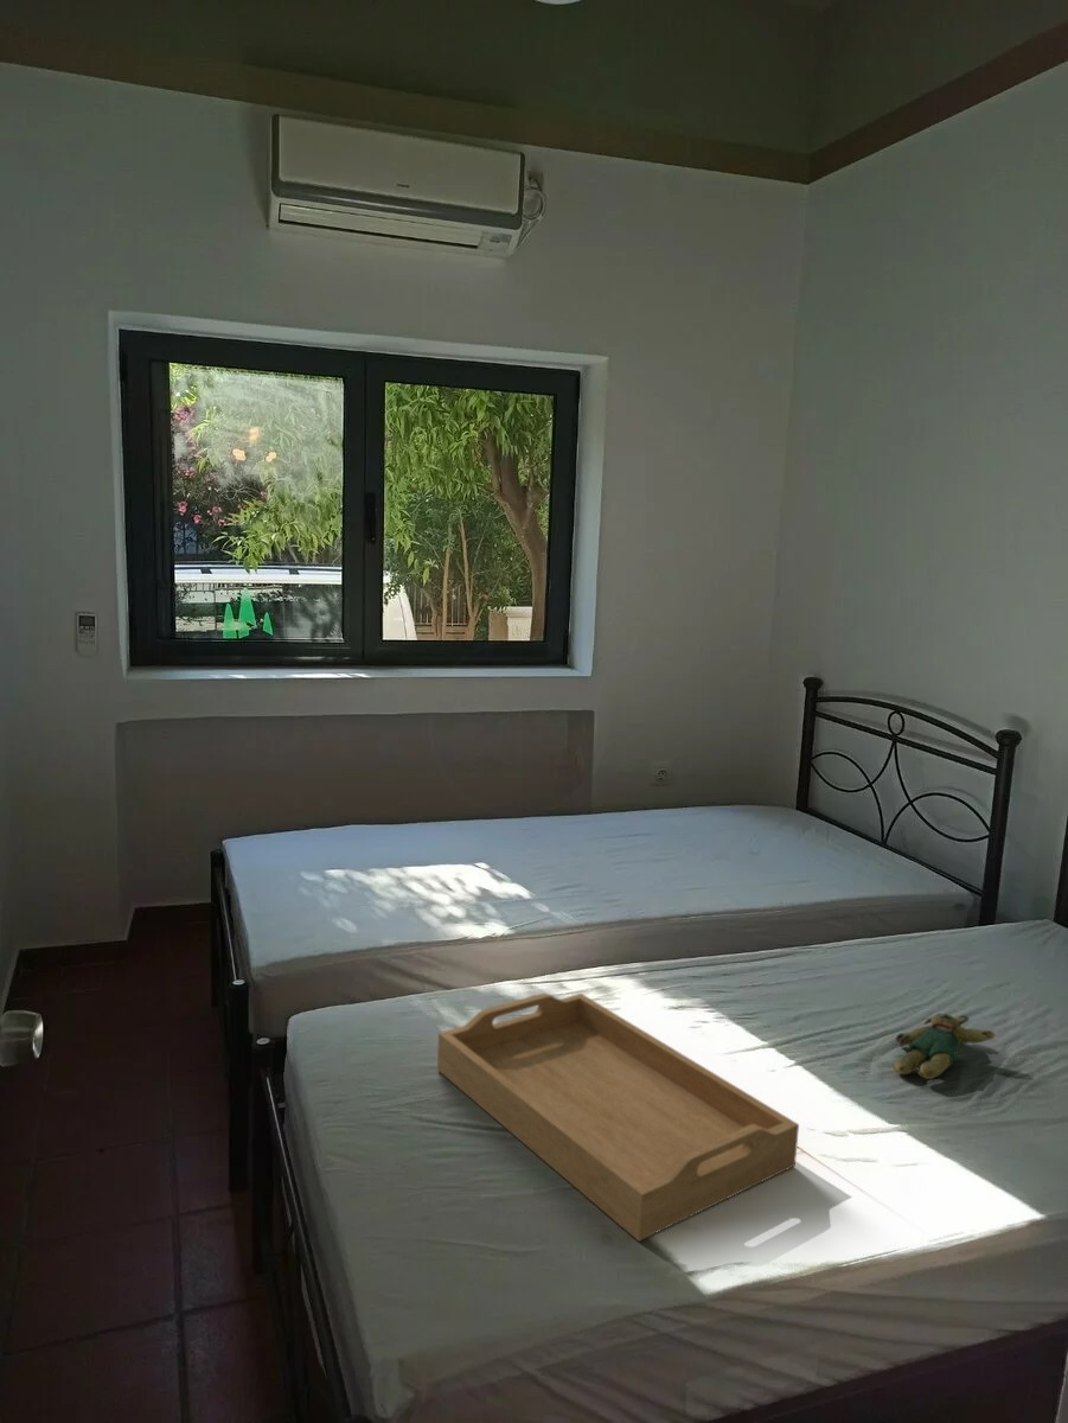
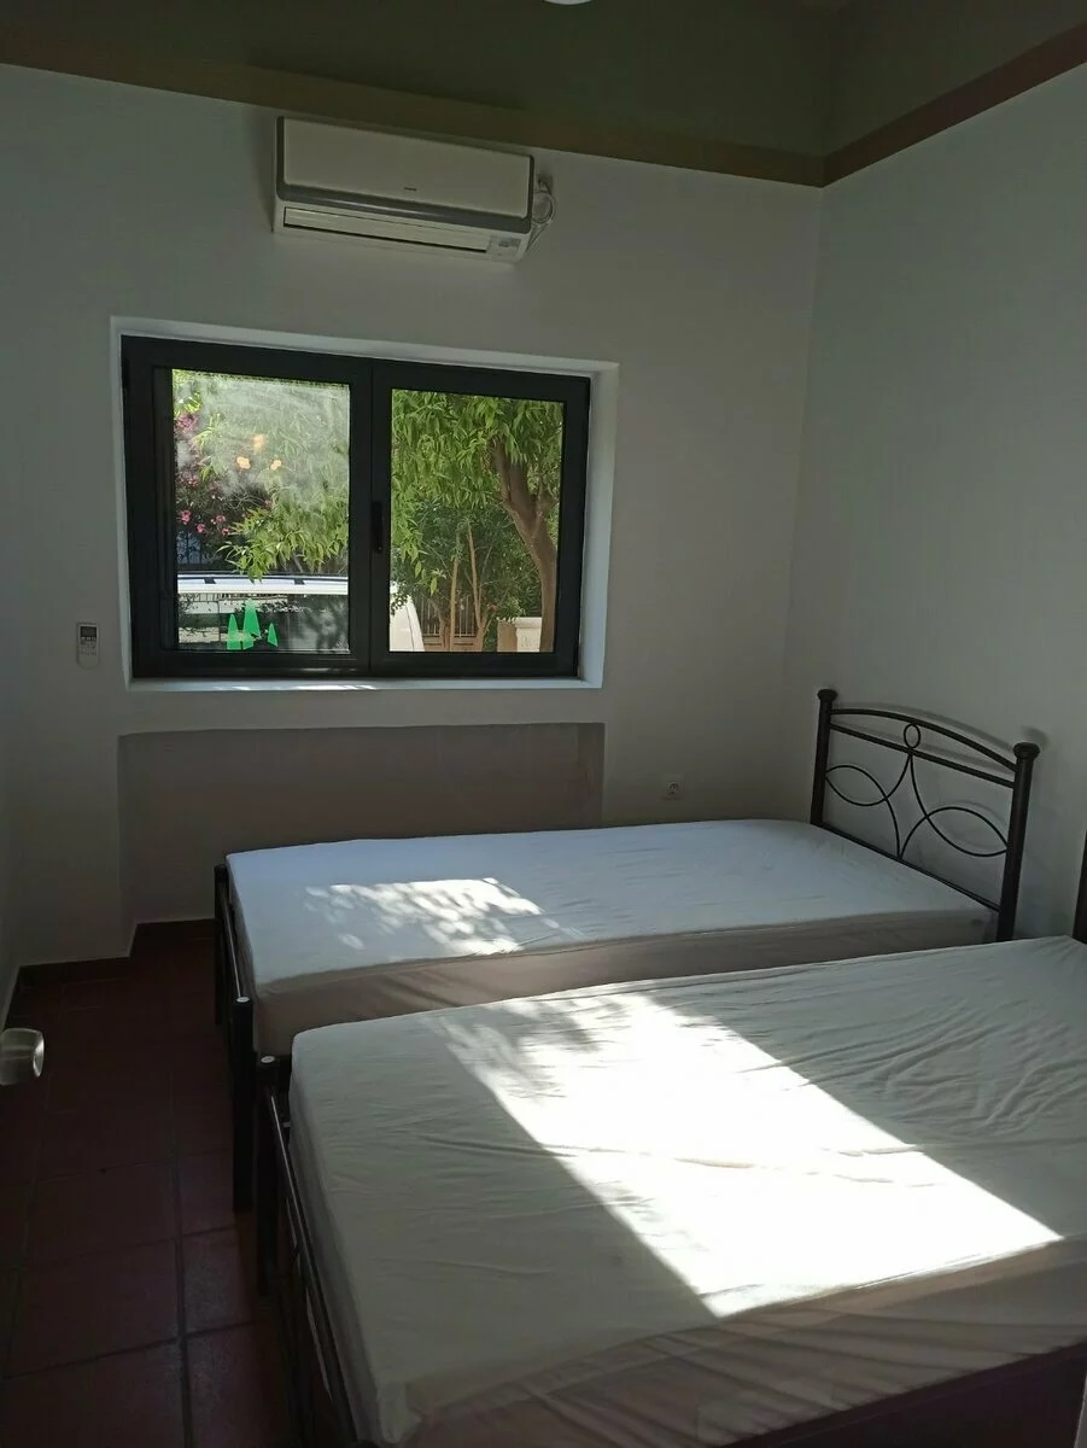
- teddy bear (933, 1040)
- serving tray (605, 1089)
